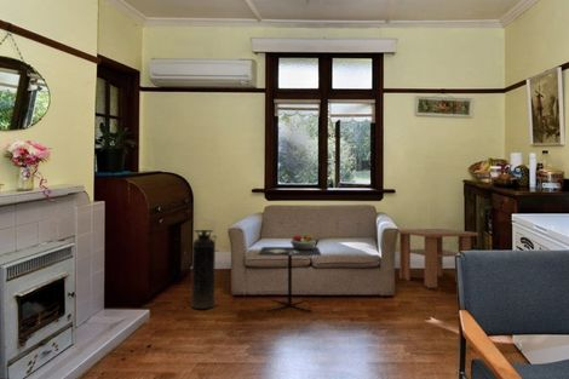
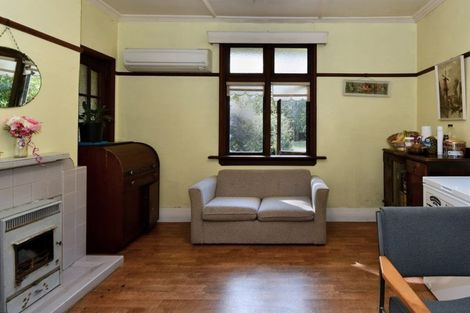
- fire extinguisher (203, 268)
- coffee table (433, 255)
- kitchen table (289, 271)
